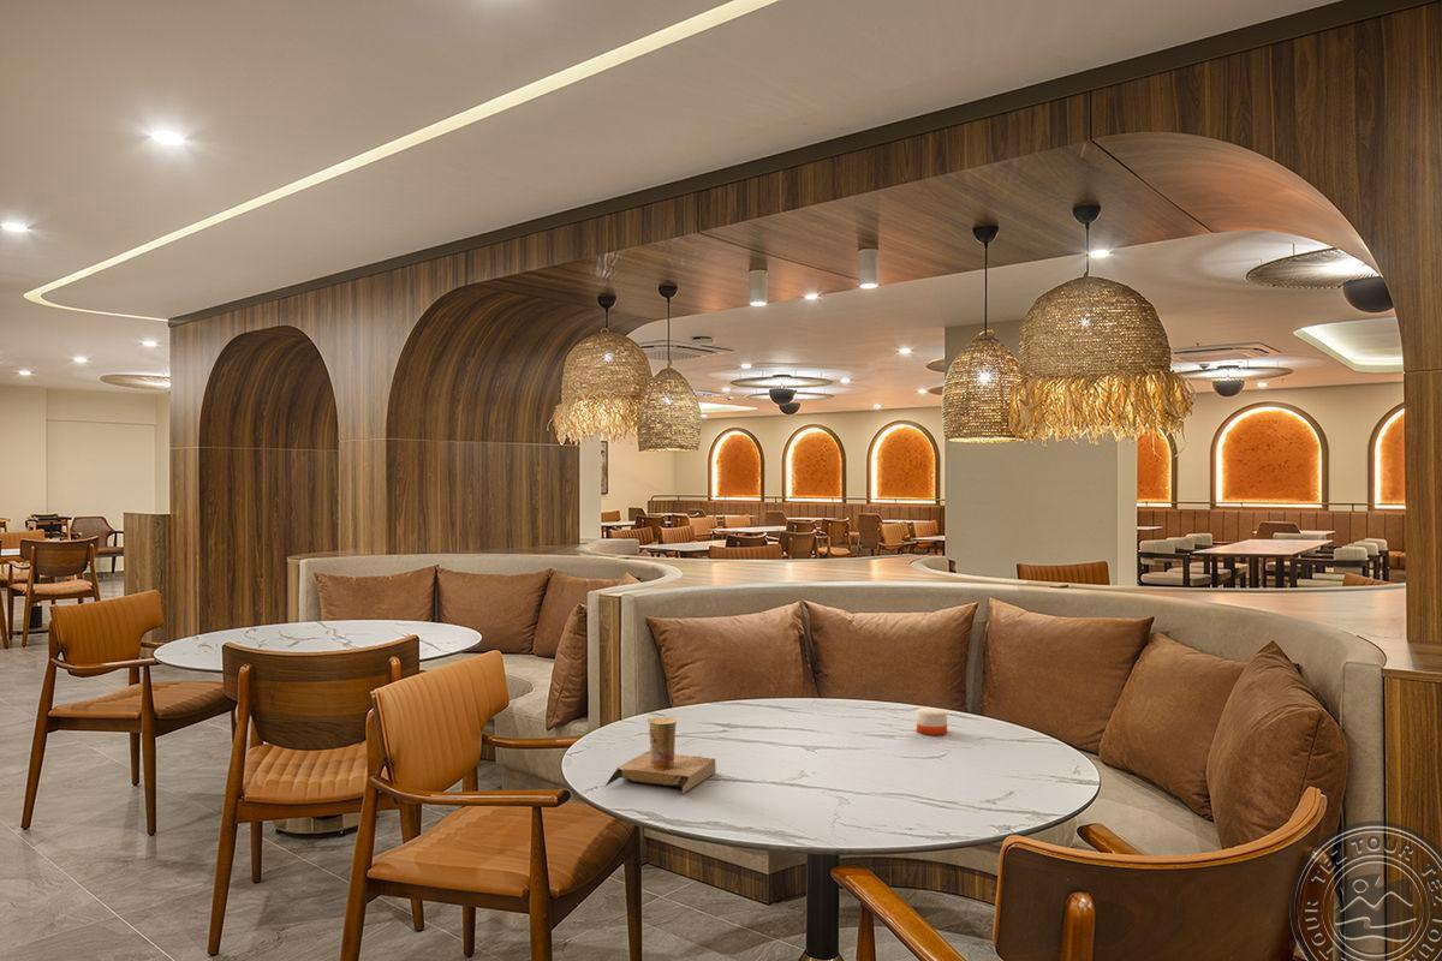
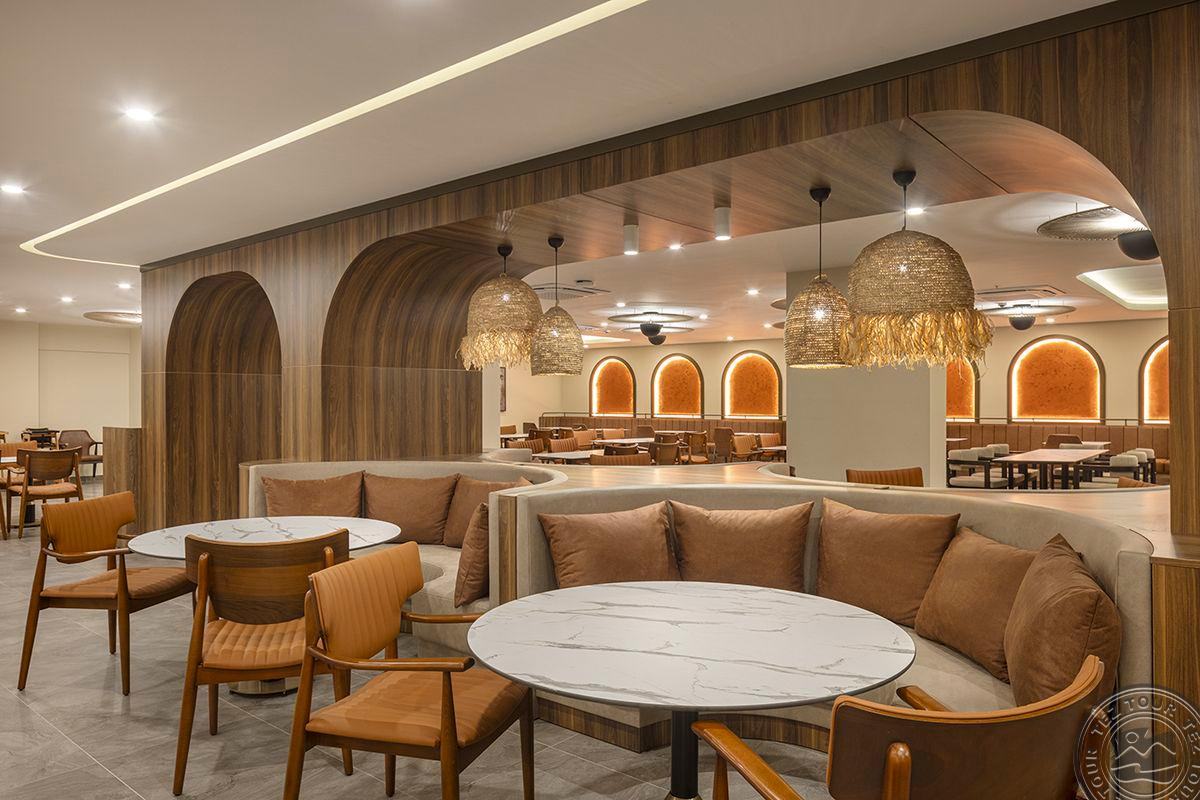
- candle (931, 710)
- cup (661, 748)
